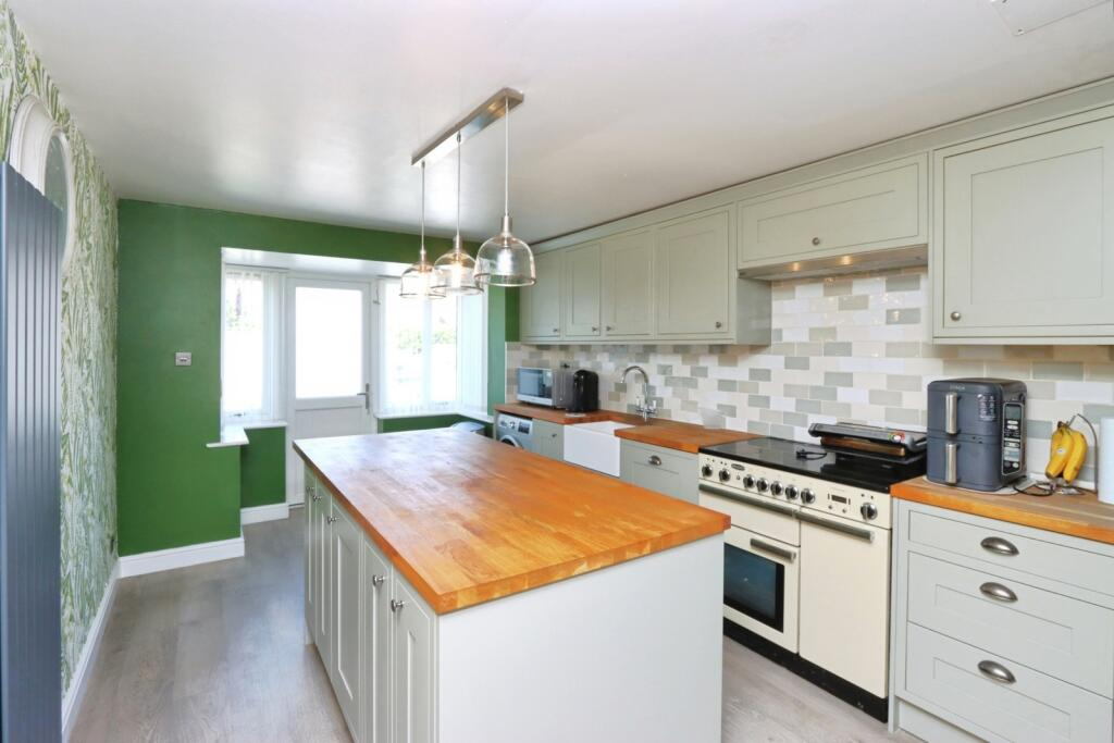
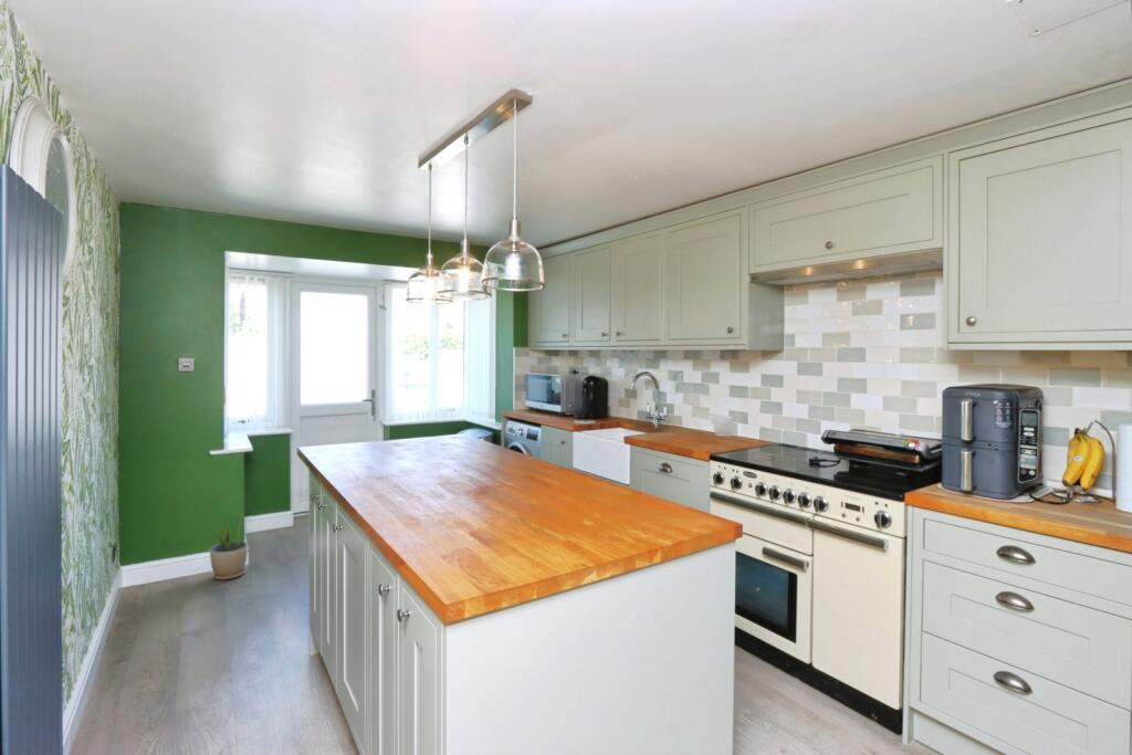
+ potted plant (228, 545)
